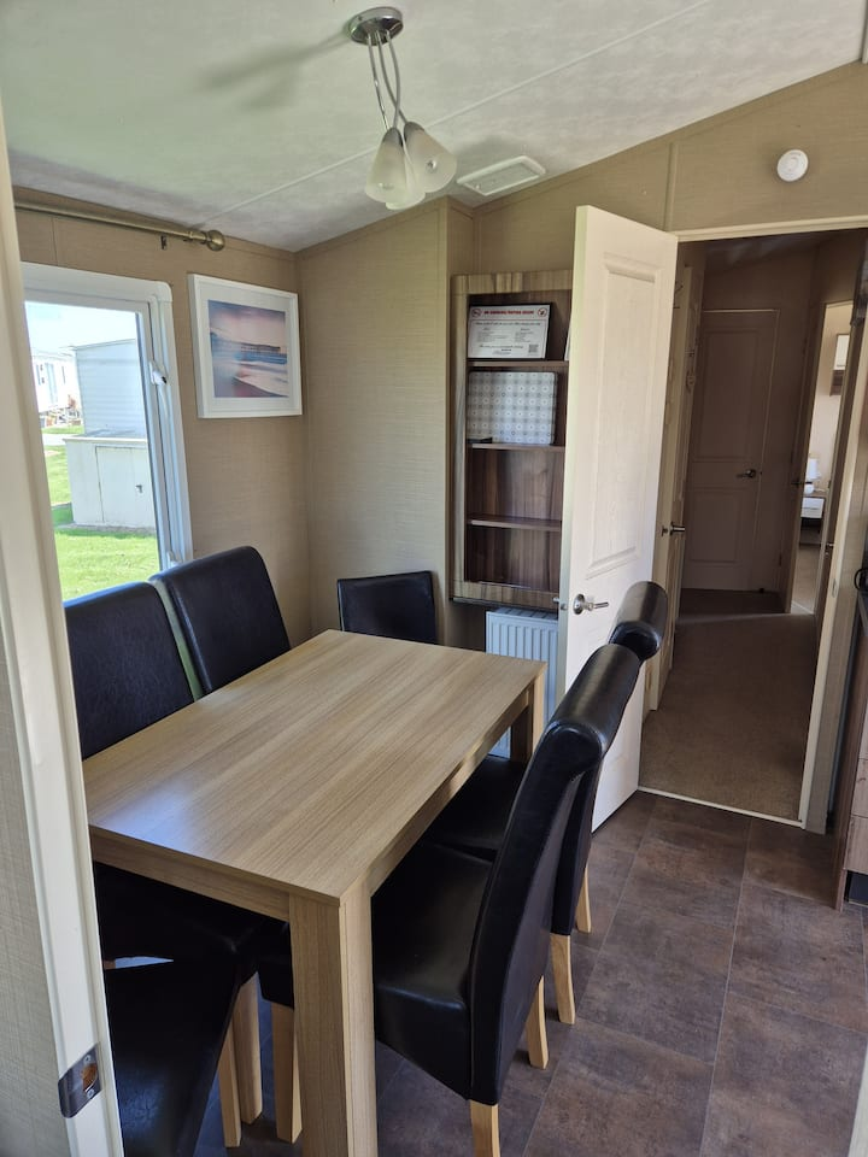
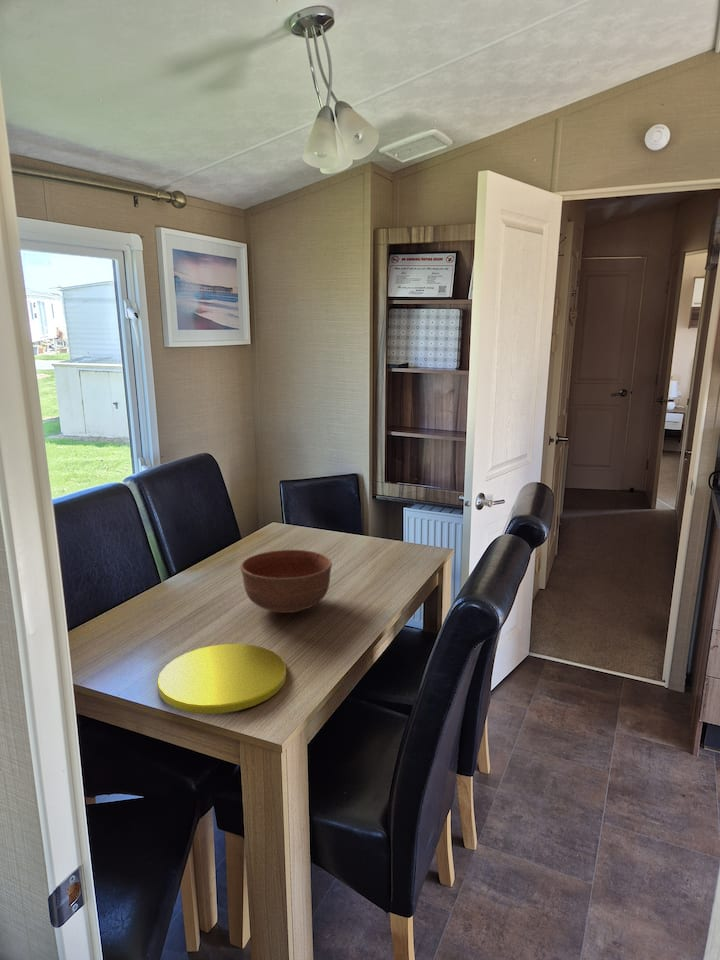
+ bowl (286, 585)
+ plate (223, 674)
